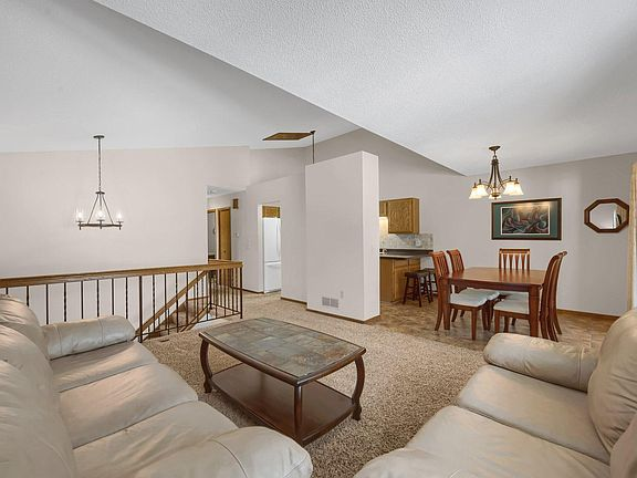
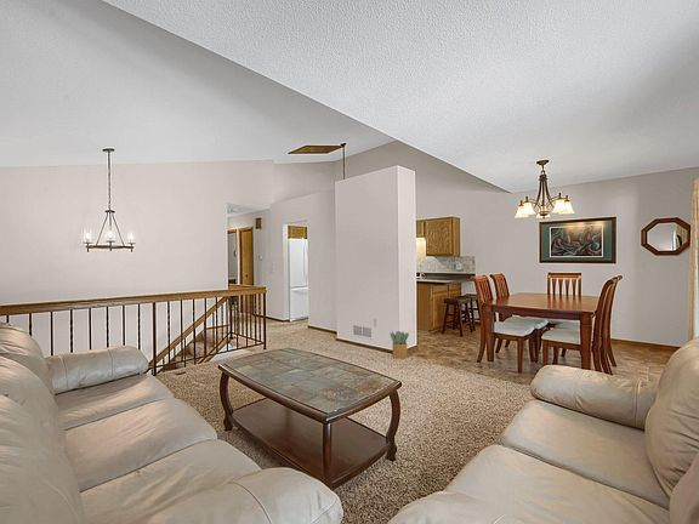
+ potted plant (398, 343)
